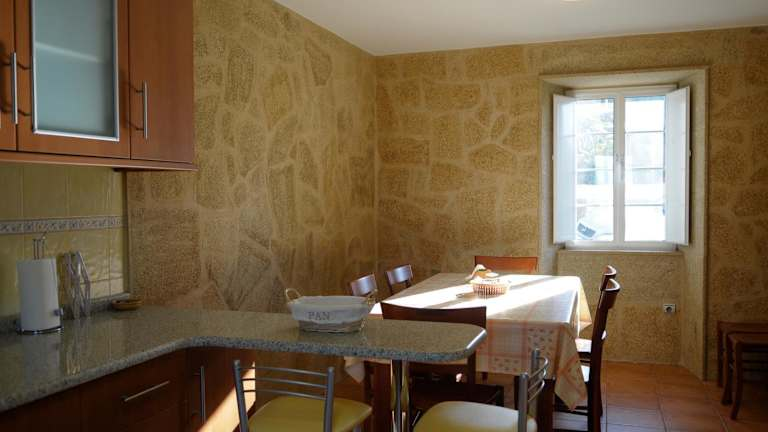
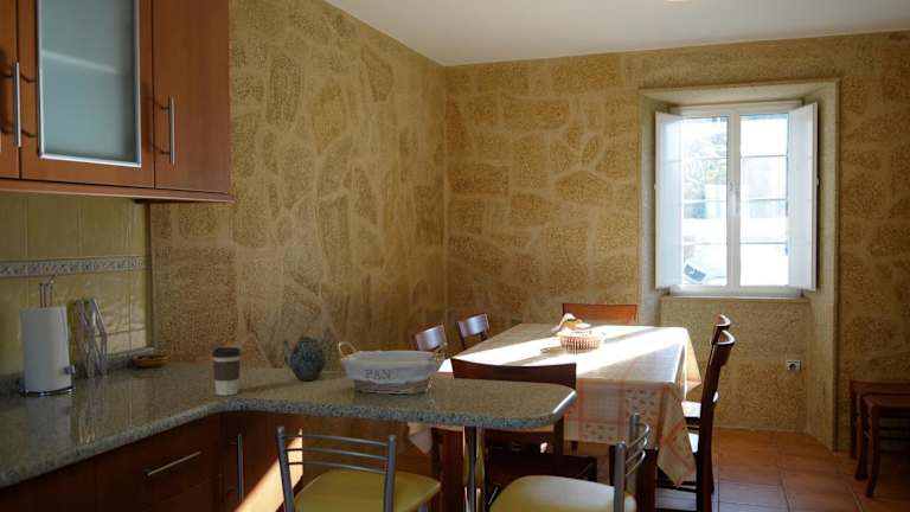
+ coffee cup (226, 371)
+ teapot (306, 357)
